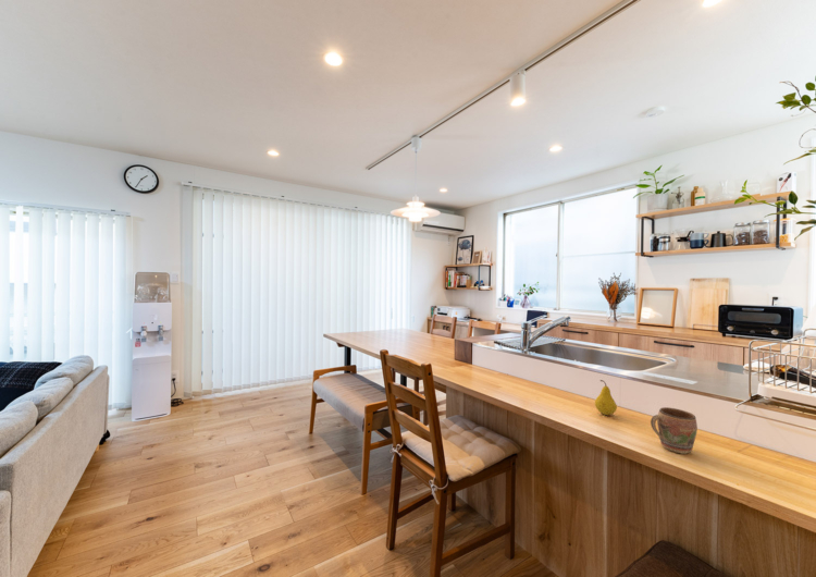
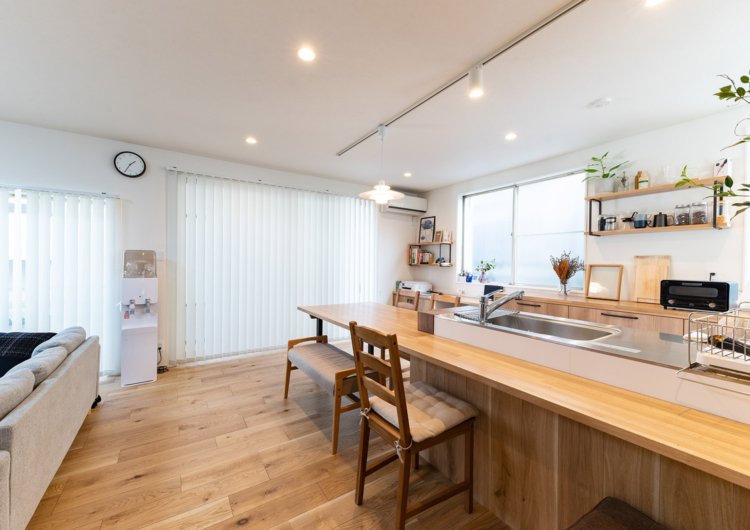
- fruit (605, 396)
- mug (672, 429)
